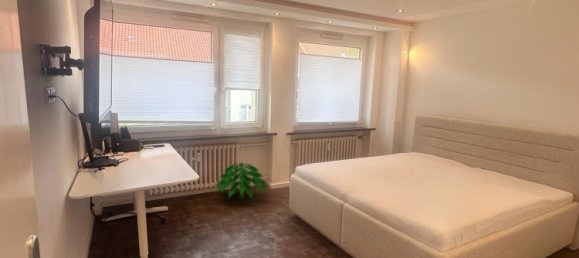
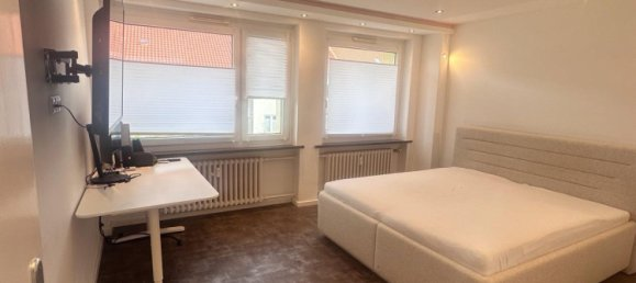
- indoor plant (241, 178)
